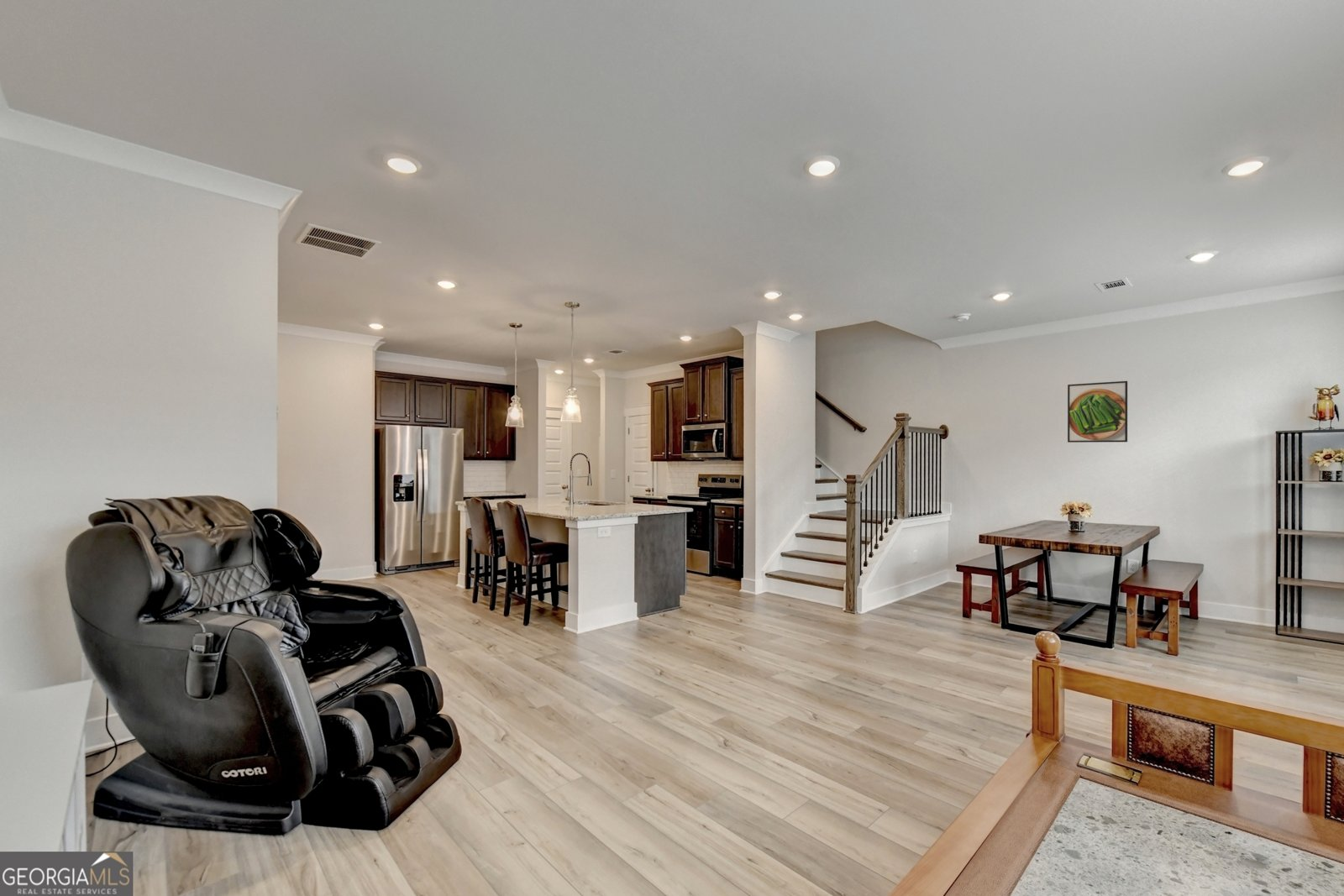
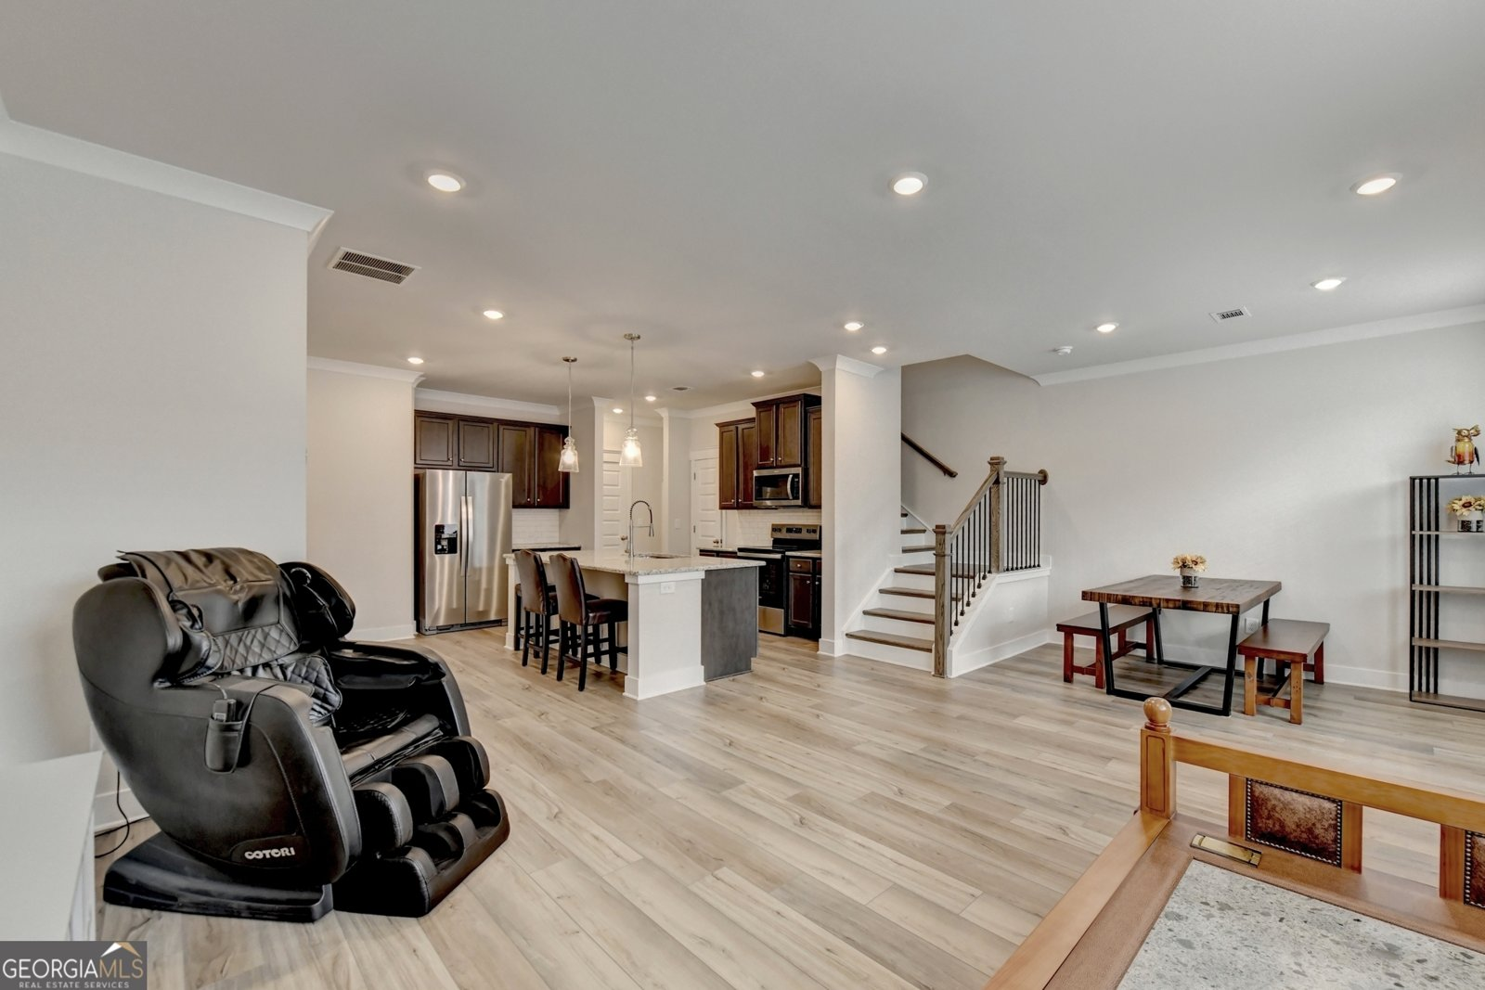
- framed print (1096, 412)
